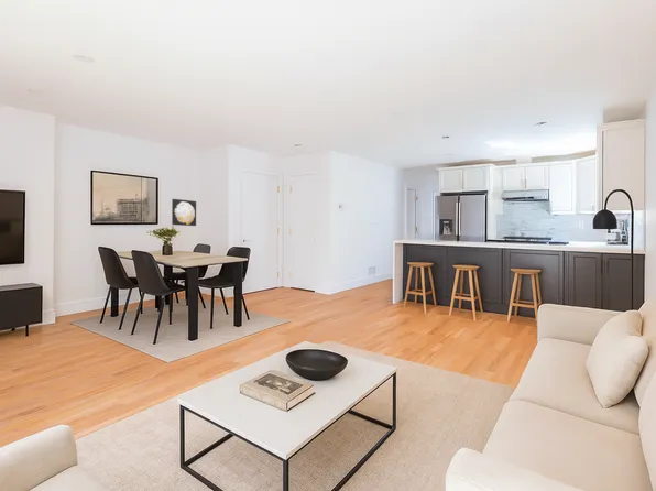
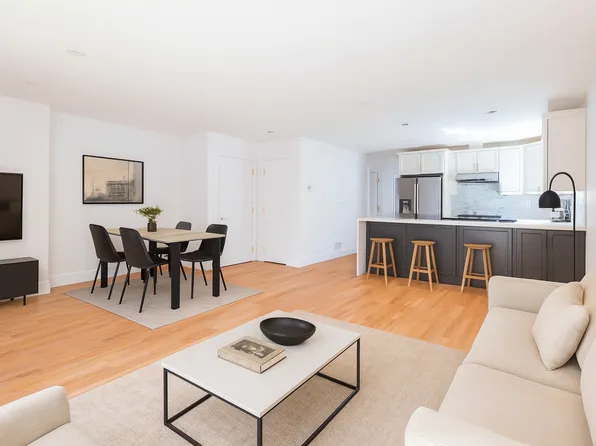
- wall art (184, 212)
